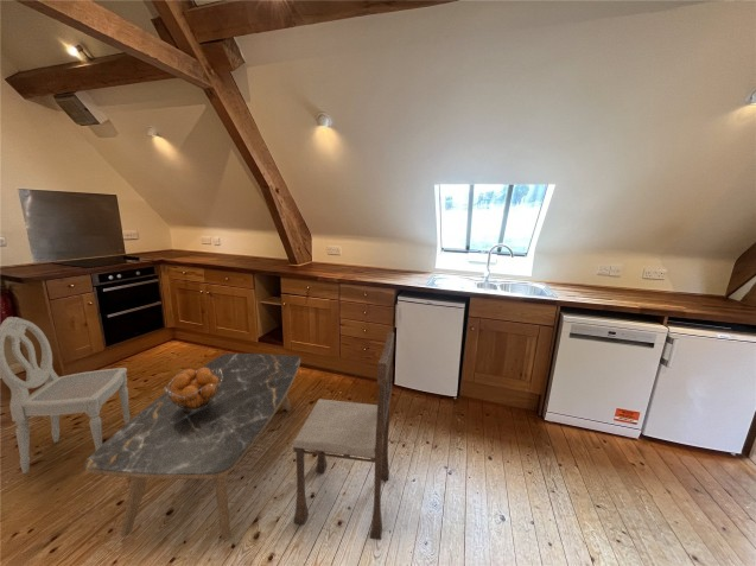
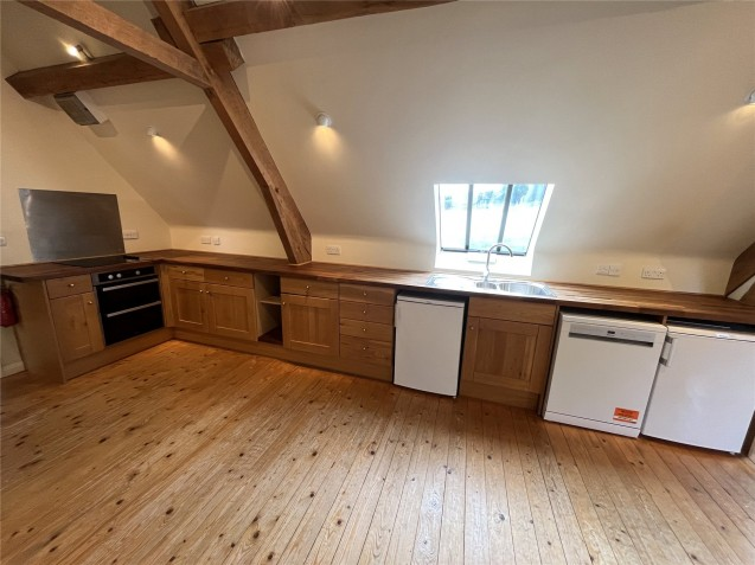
- fruit basket (195, 388)
- coffee table (225, 426)
- dining chair (69, 384)
- dining chair (347, 422)
